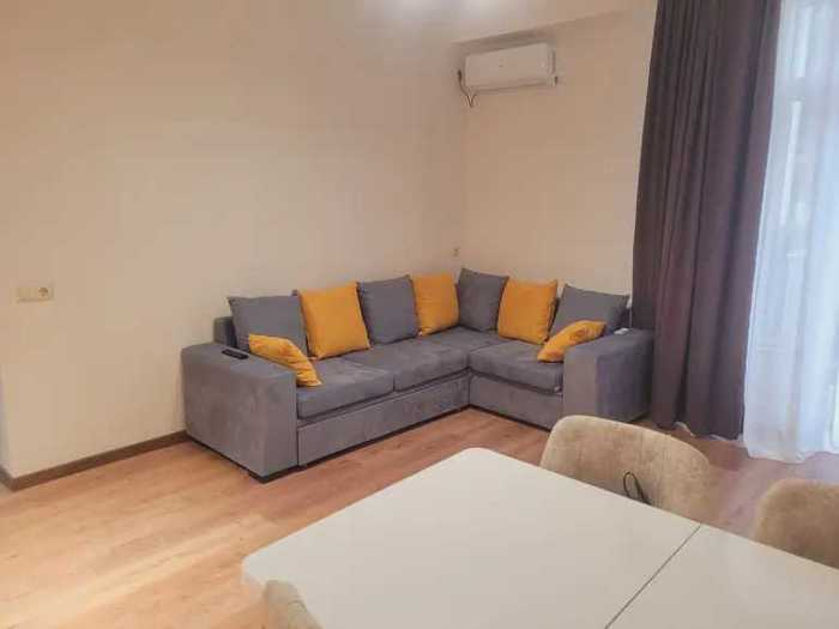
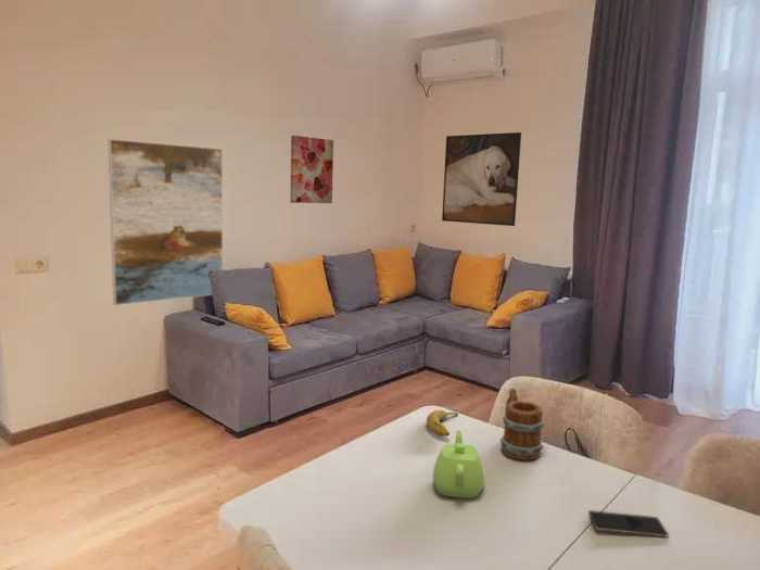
+ smartphone (626, 522)
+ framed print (479, 179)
+ mug (519, 421)
+ teapot (458, 464)
+ wall art (312, 170)
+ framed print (169, 223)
+ fruit (442, 418)
